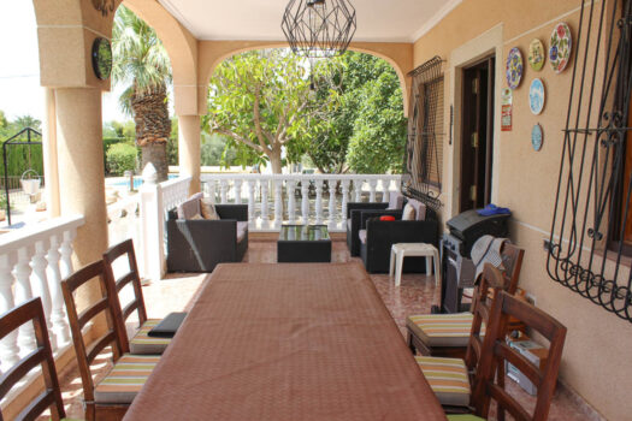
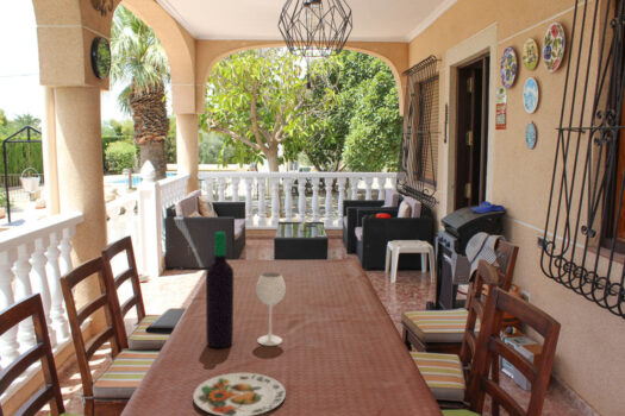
+ wine bottle (256, 288)
+ plate (239, 393)
